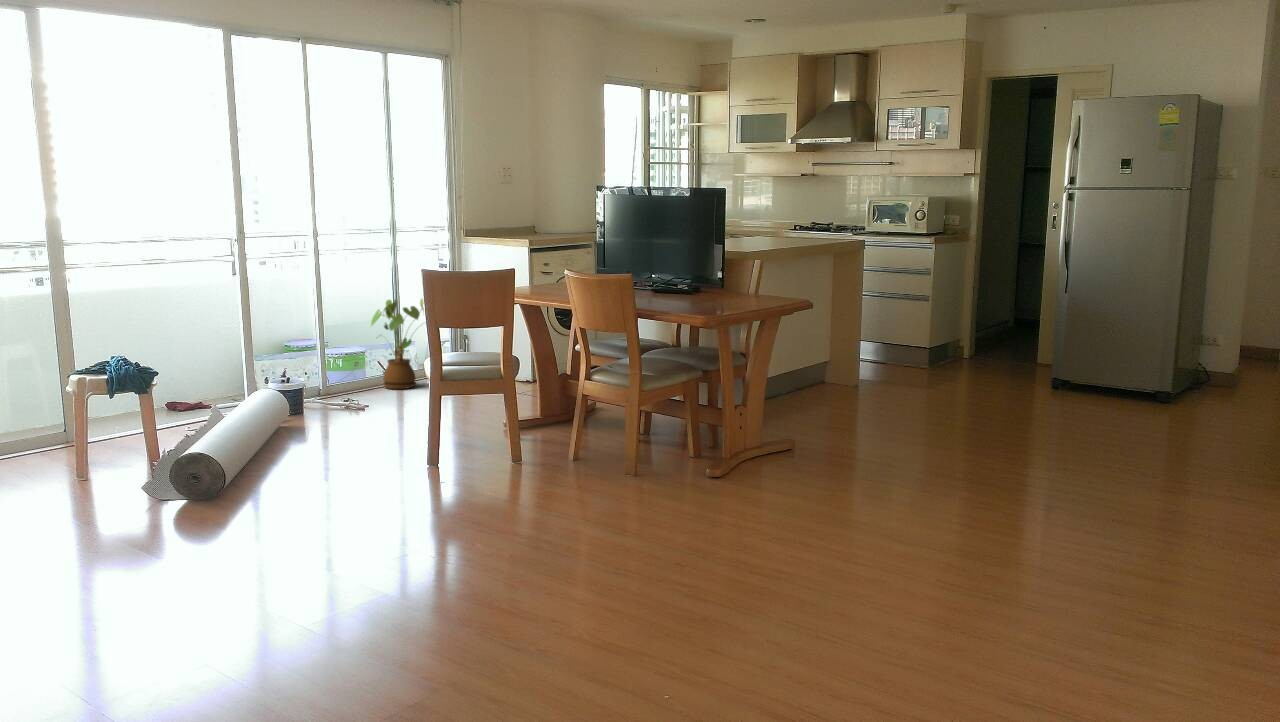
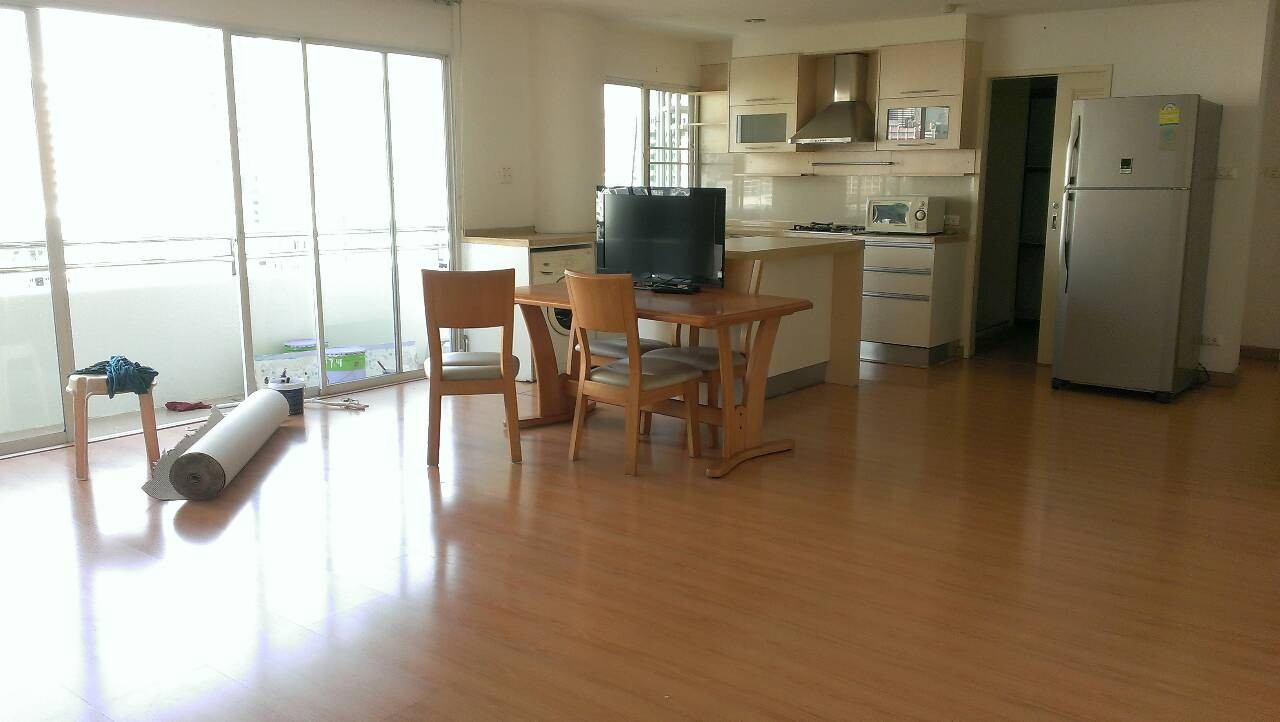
- house plant (405, 343)
